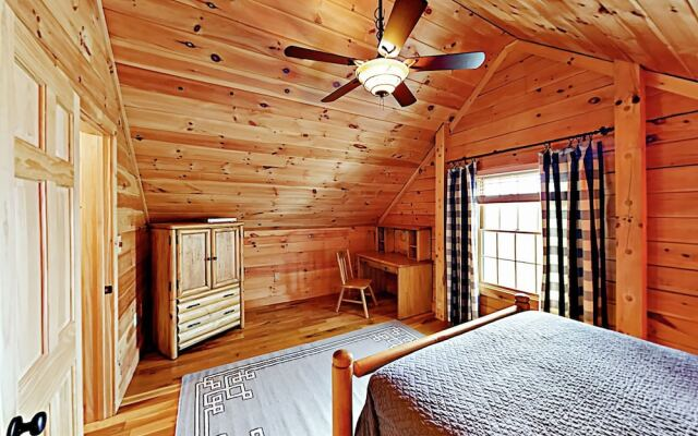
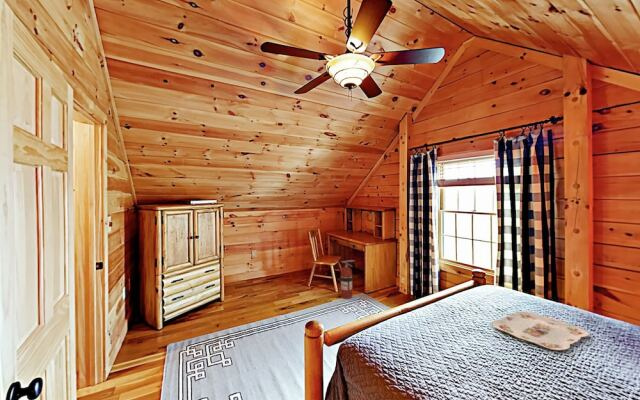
+ fire extinguisher (346, 277)
+ serving tray (538, 329)
